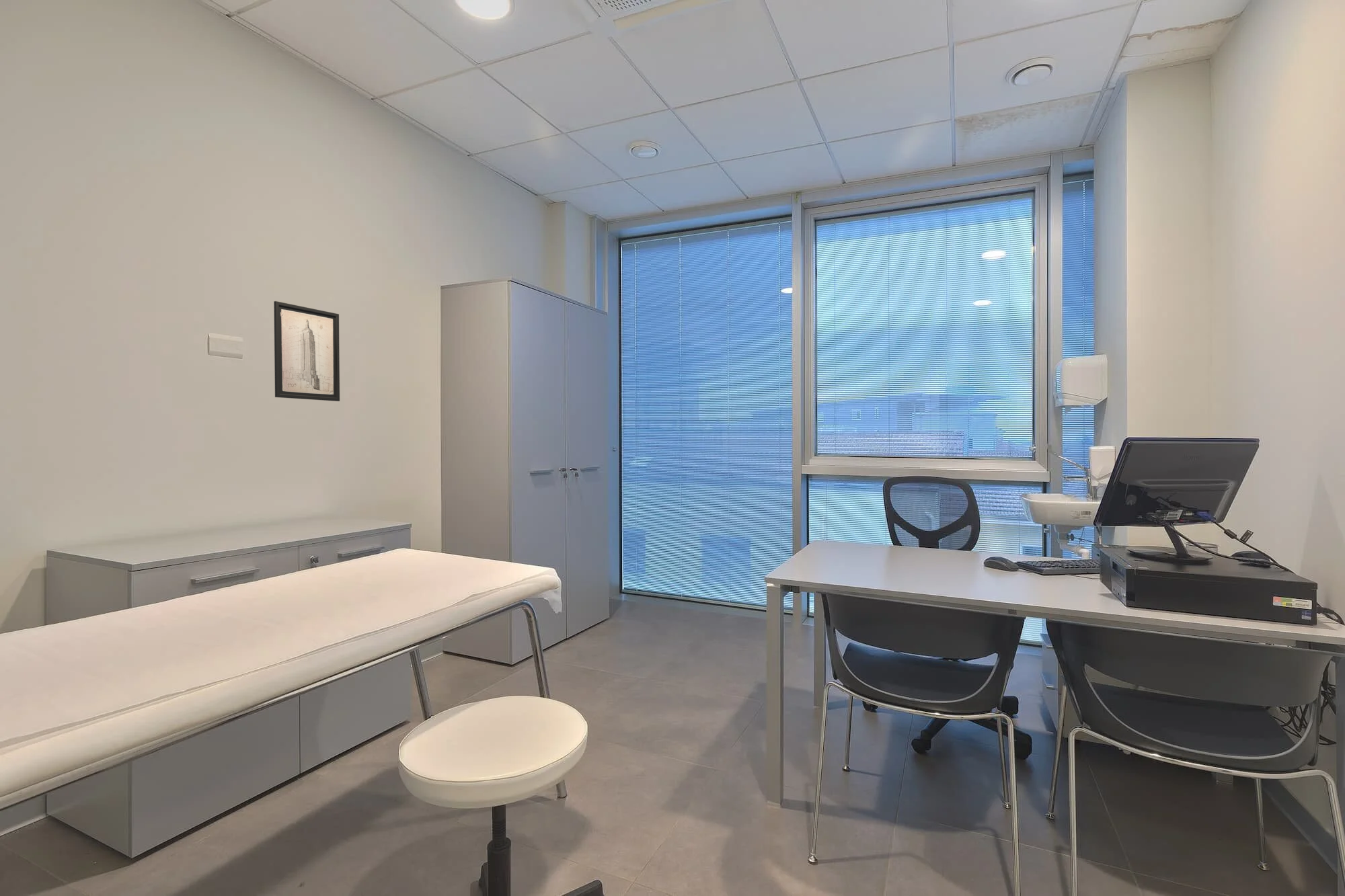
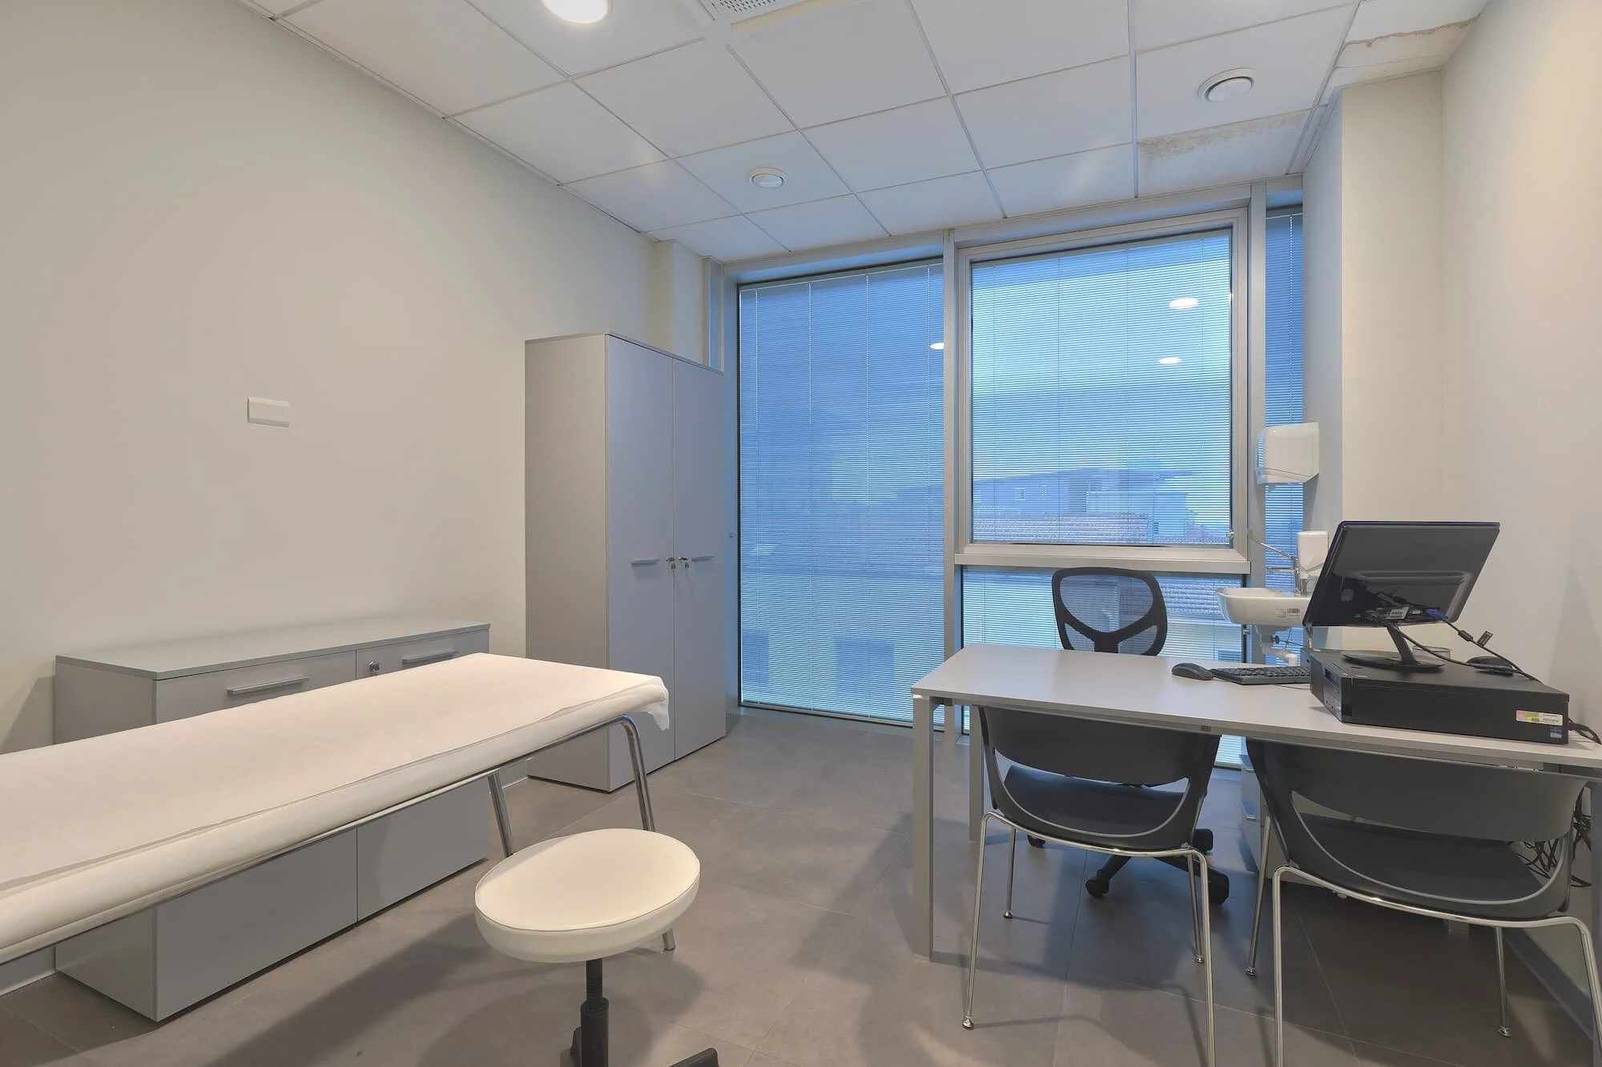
- wall art (308, 354)
